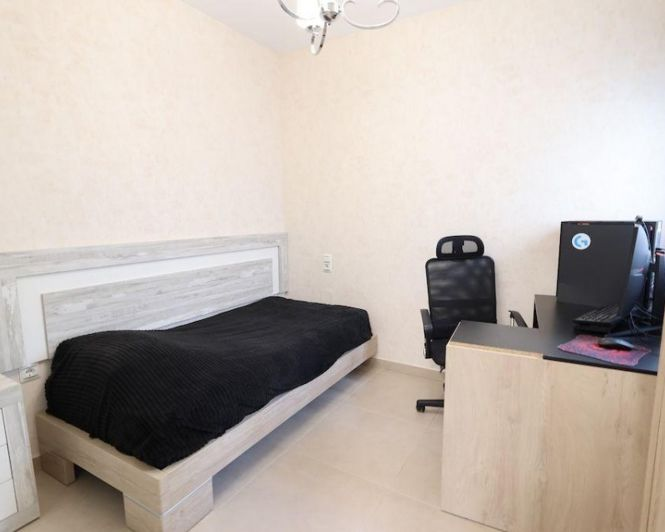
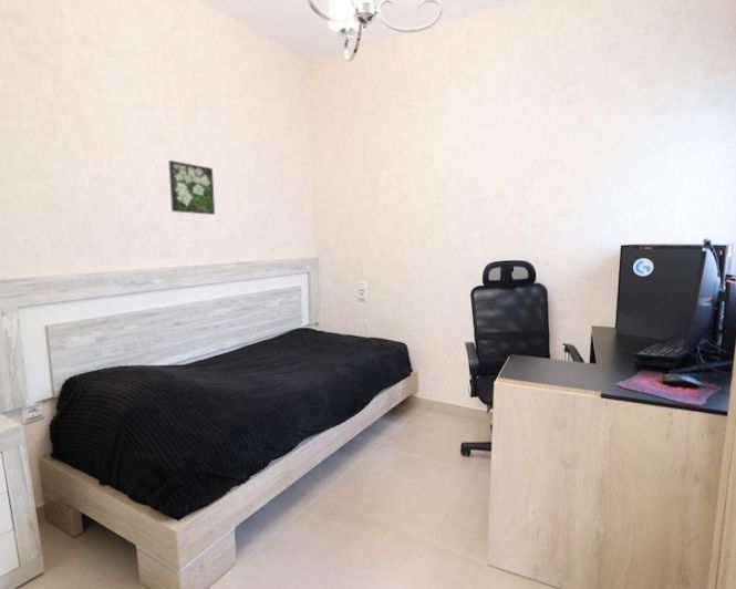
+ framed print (193, 188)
